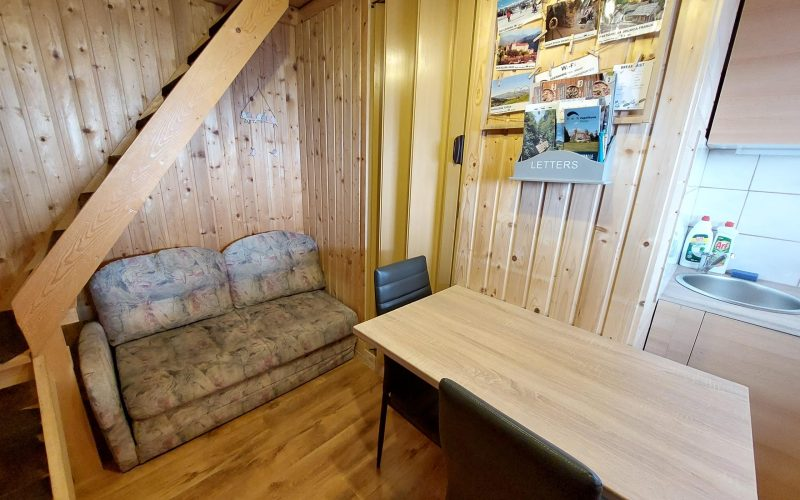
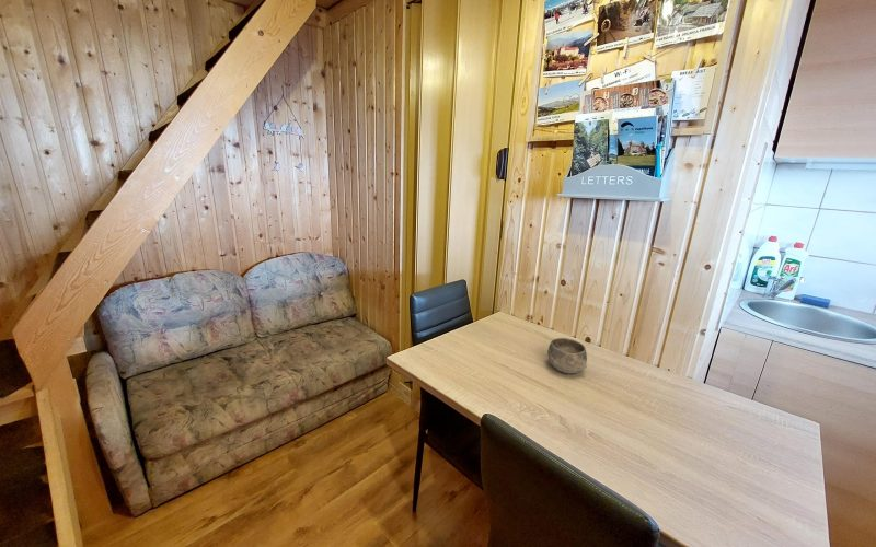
+ bowl (566, 357)
